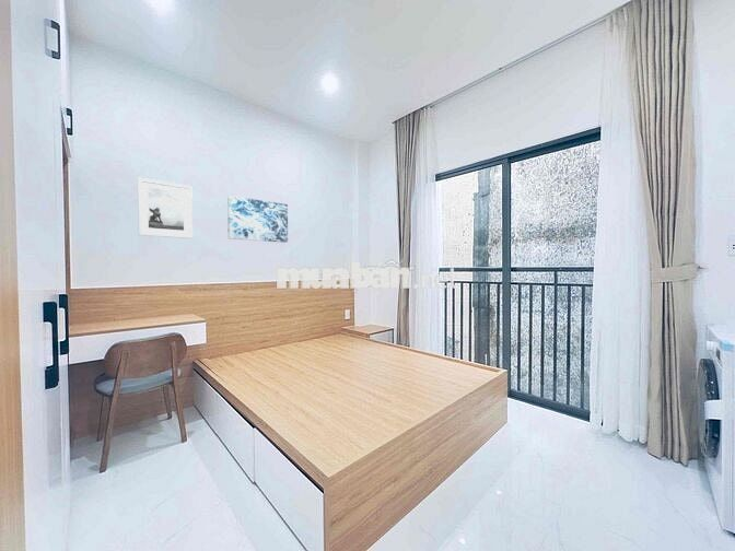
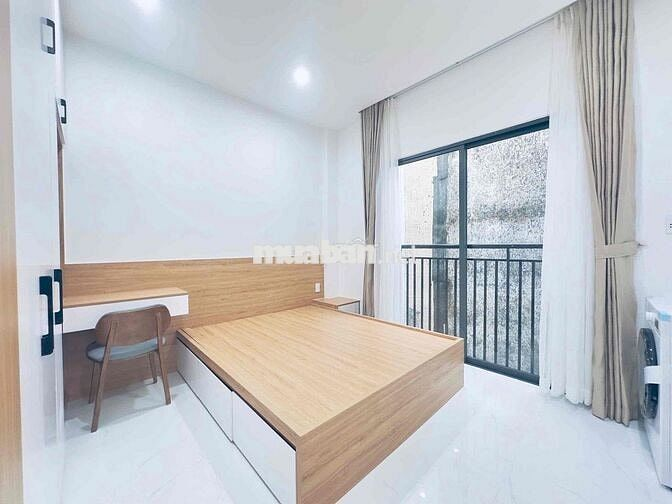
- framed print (166, 209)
- wall art (259, 220)
